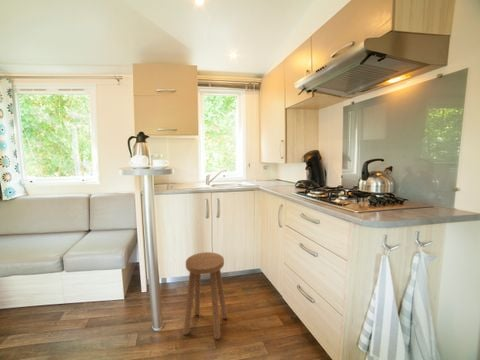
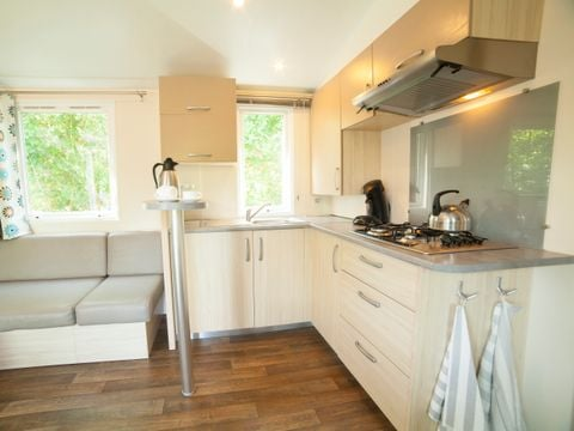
- stool (211, 293)
